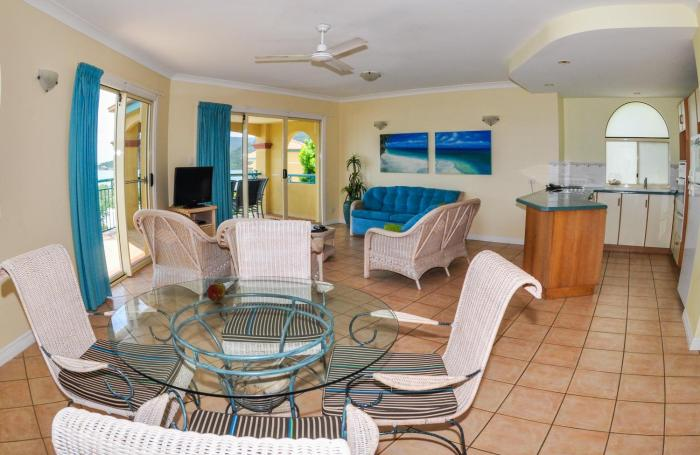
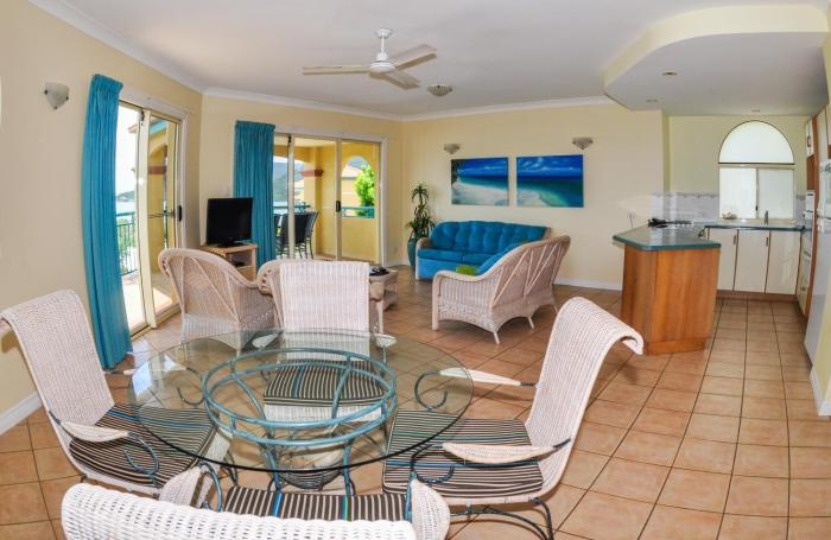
- fruit (218, 291)
